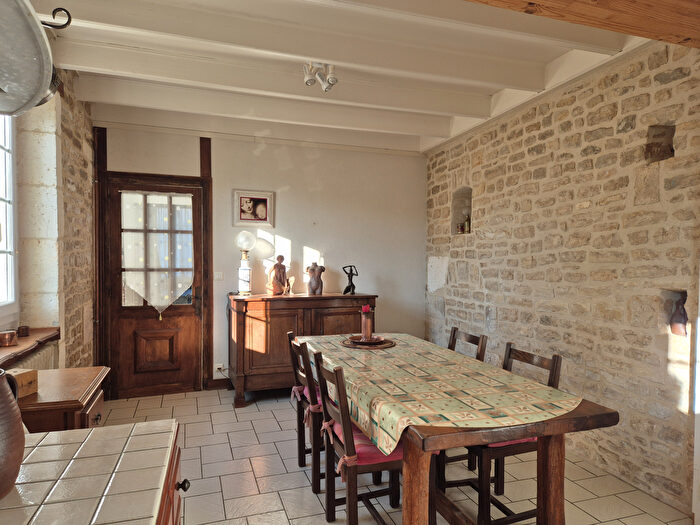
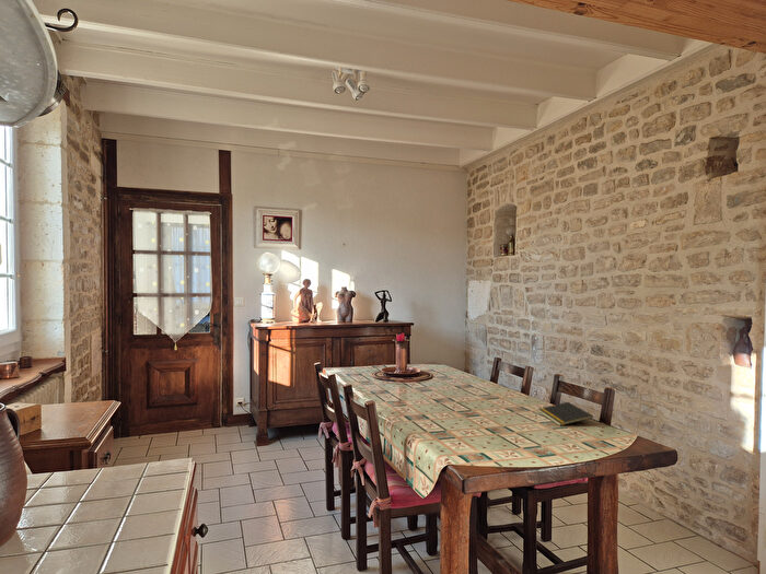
+ notepad (564, 413)
